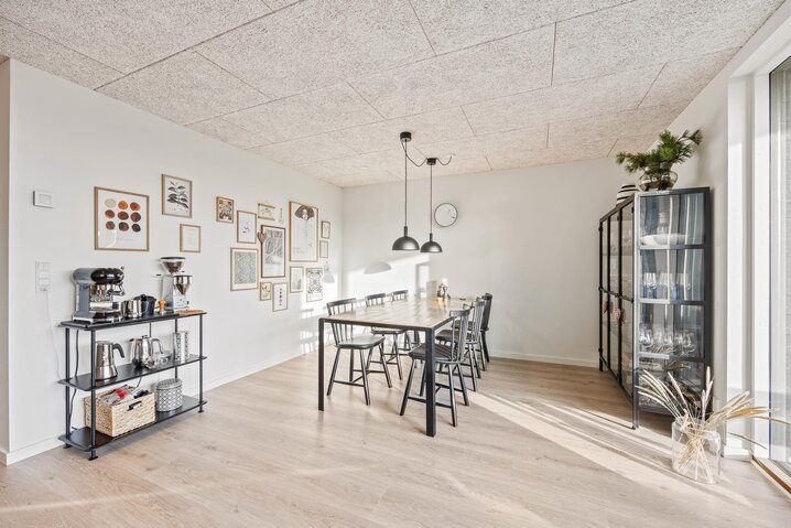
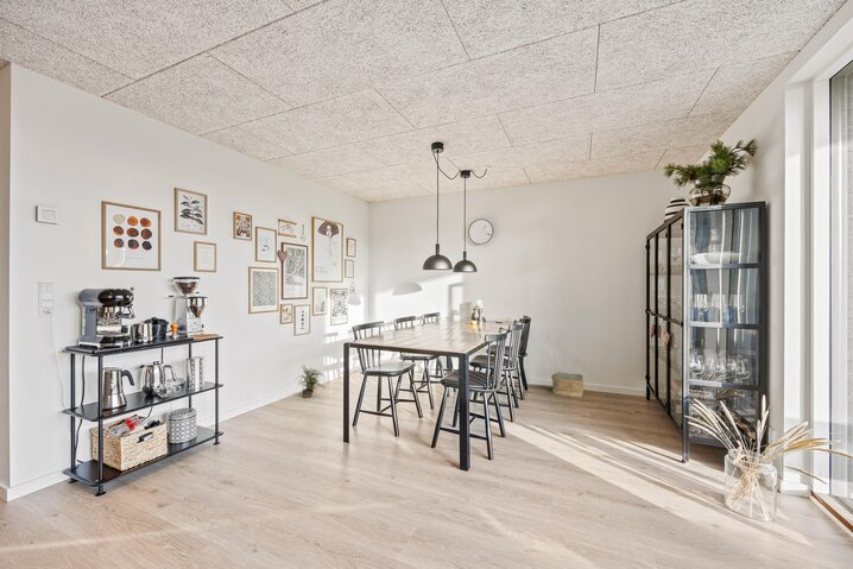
+ potted plant (309, 379)
+ woven basket (567, 384)
